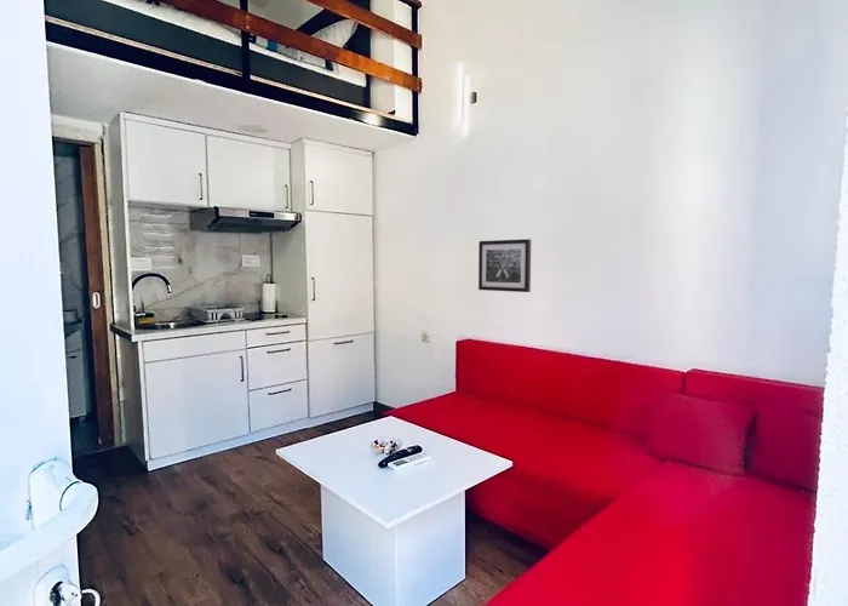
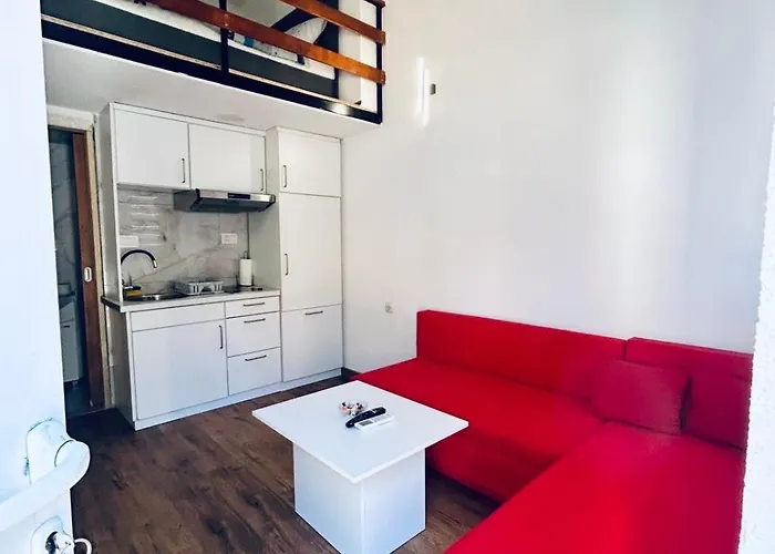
- wall art (503, 265)
